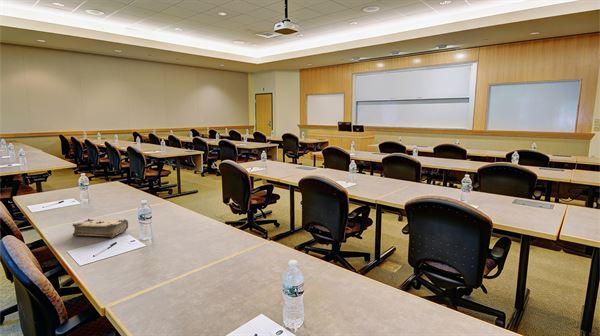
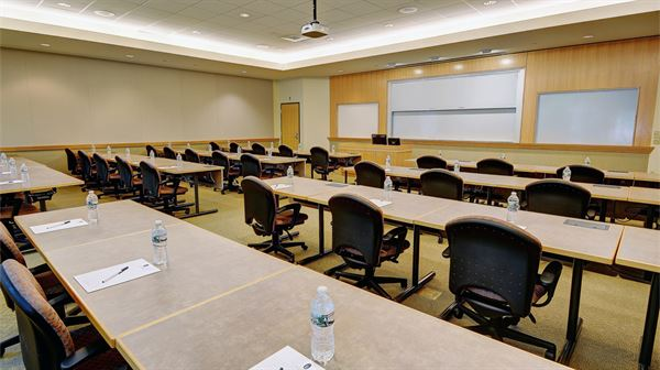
- book (100, 226)
